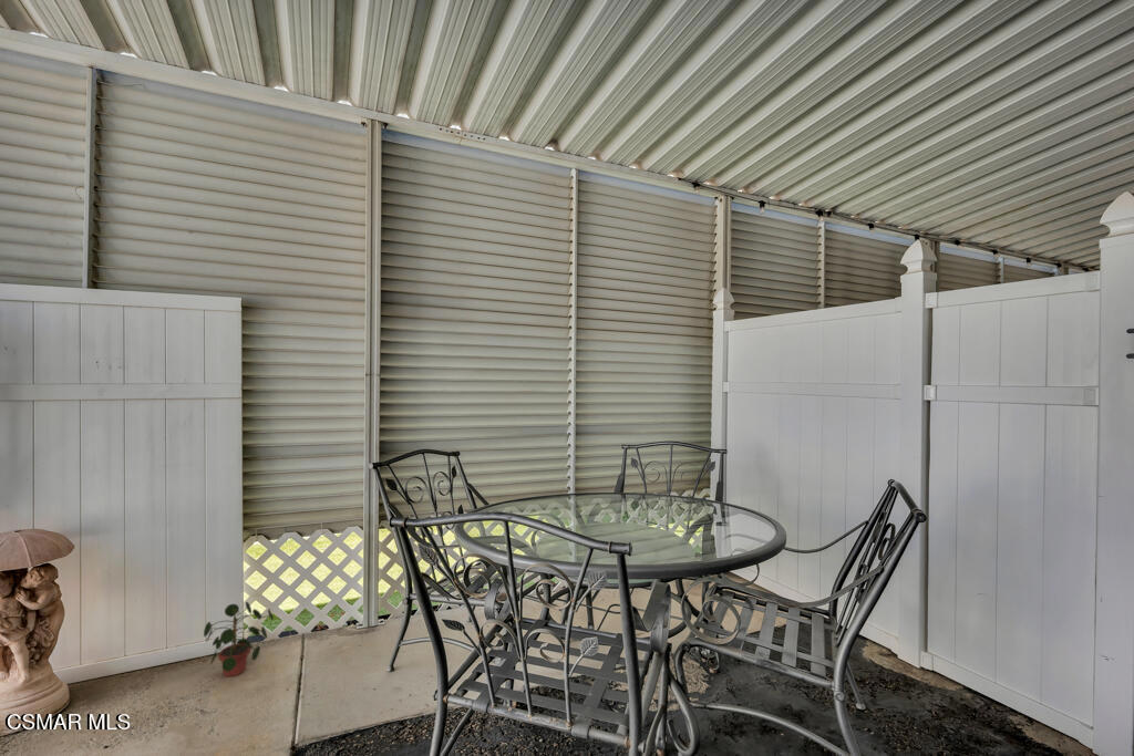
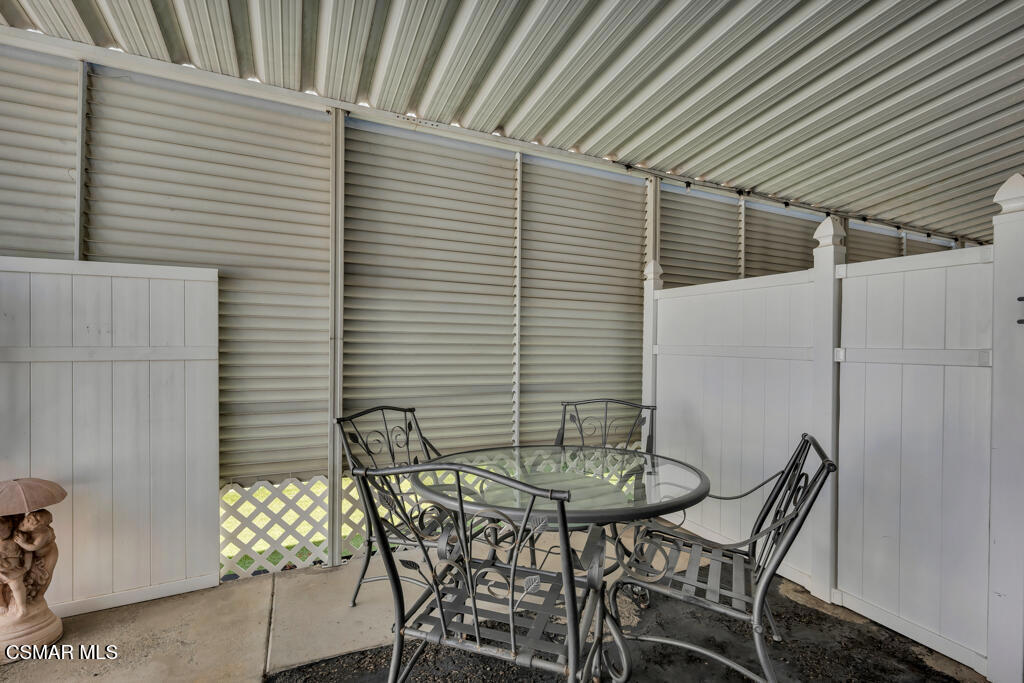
- potted plant (239, 632)
